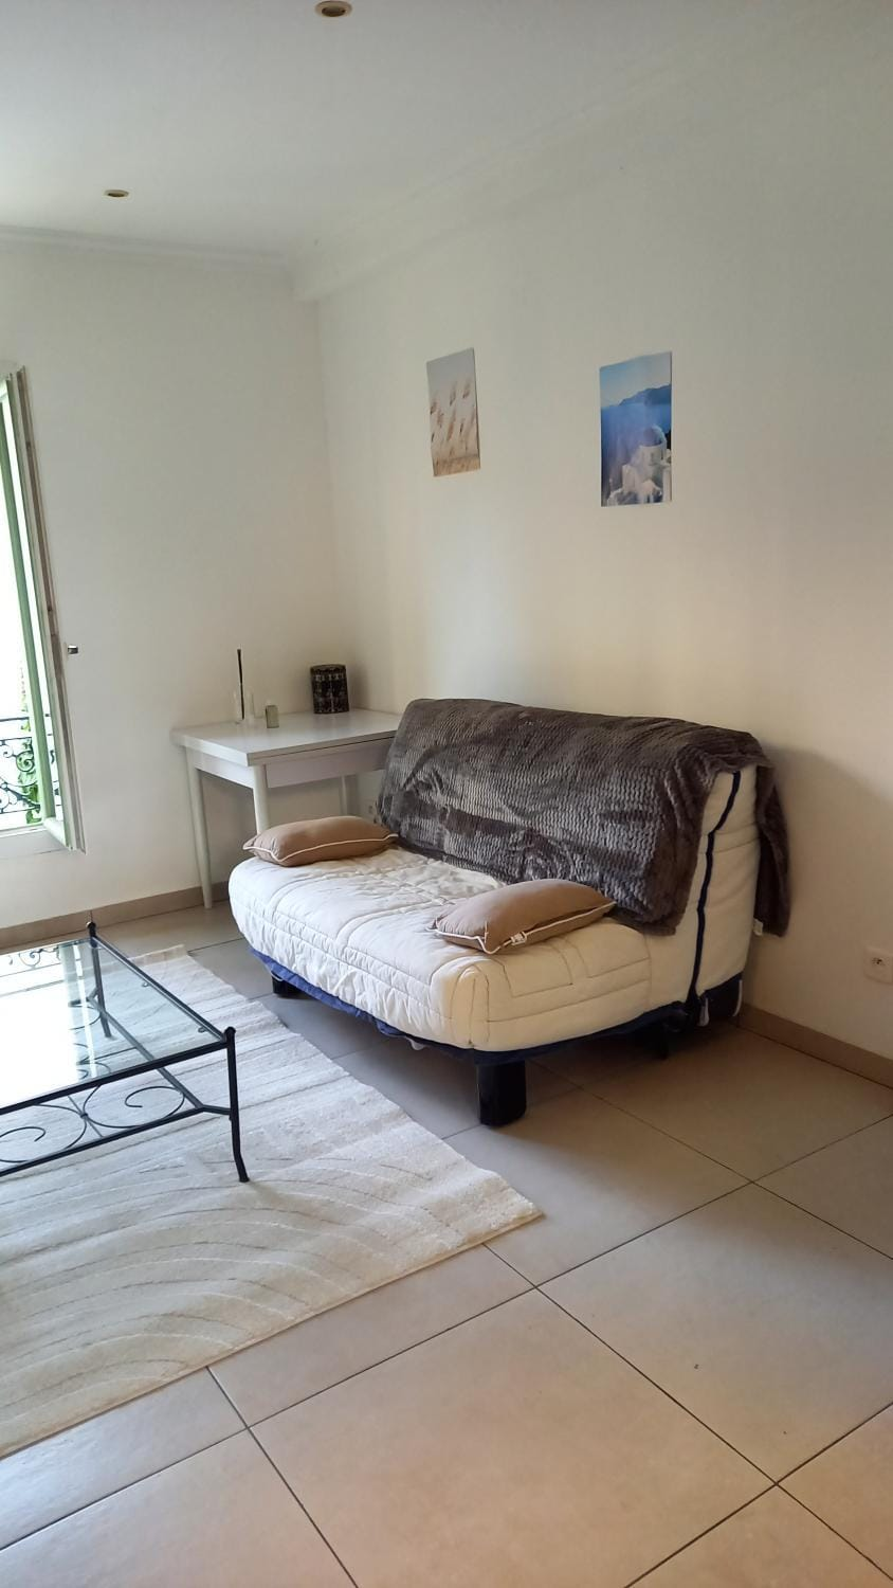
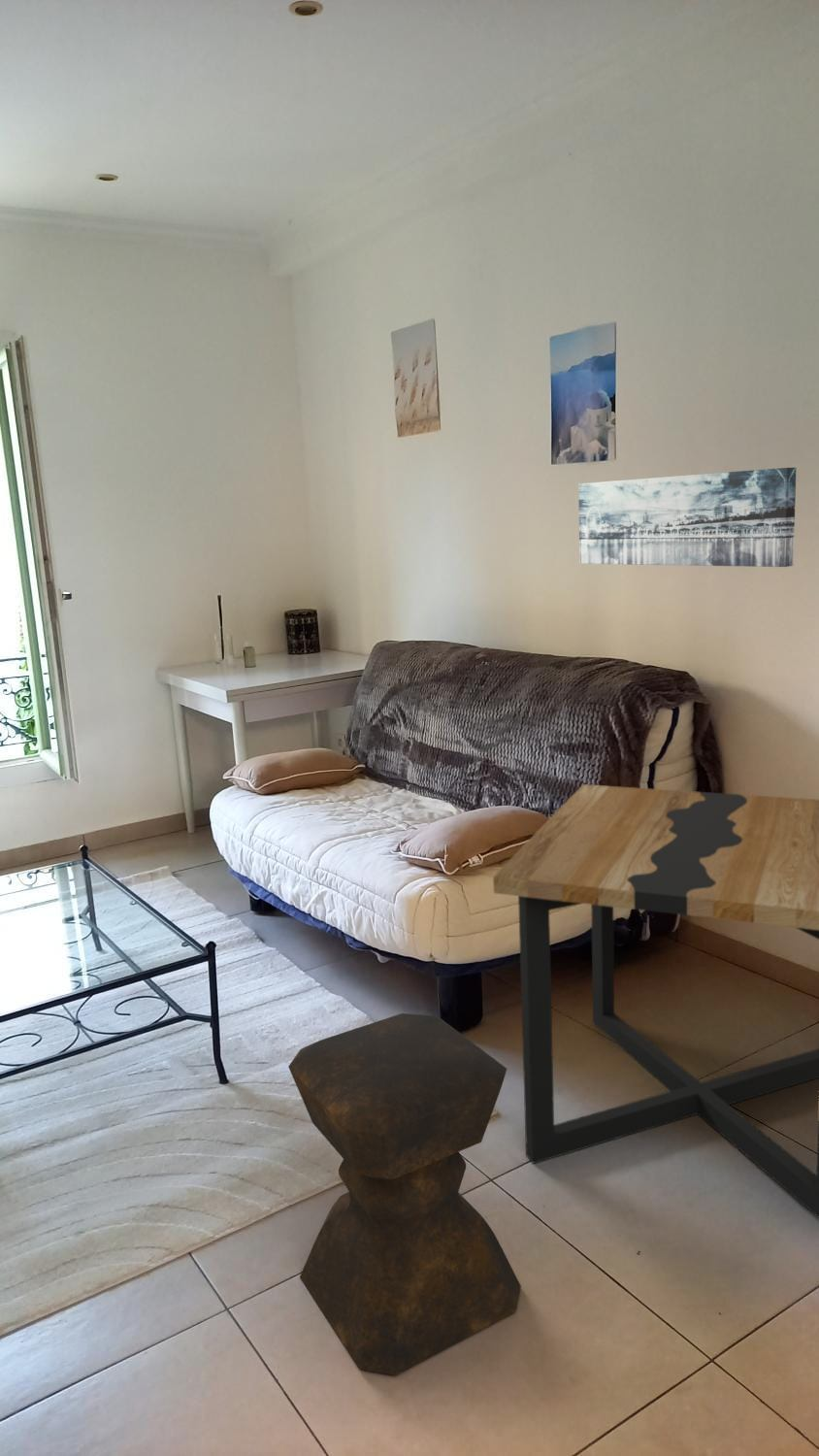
+ side table (709, 917)
+ stool (402, 1172)
+ wall art (675, 520)
